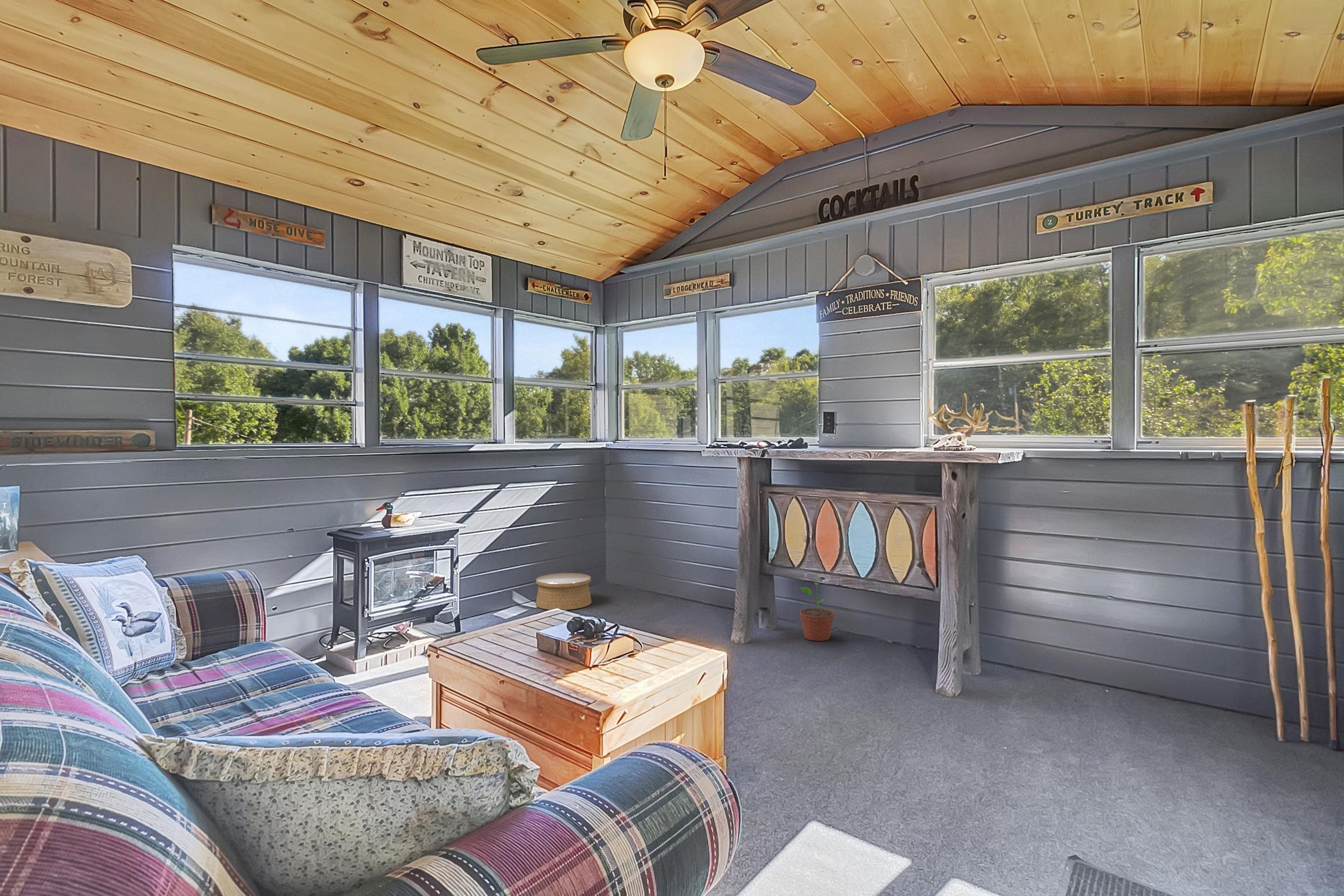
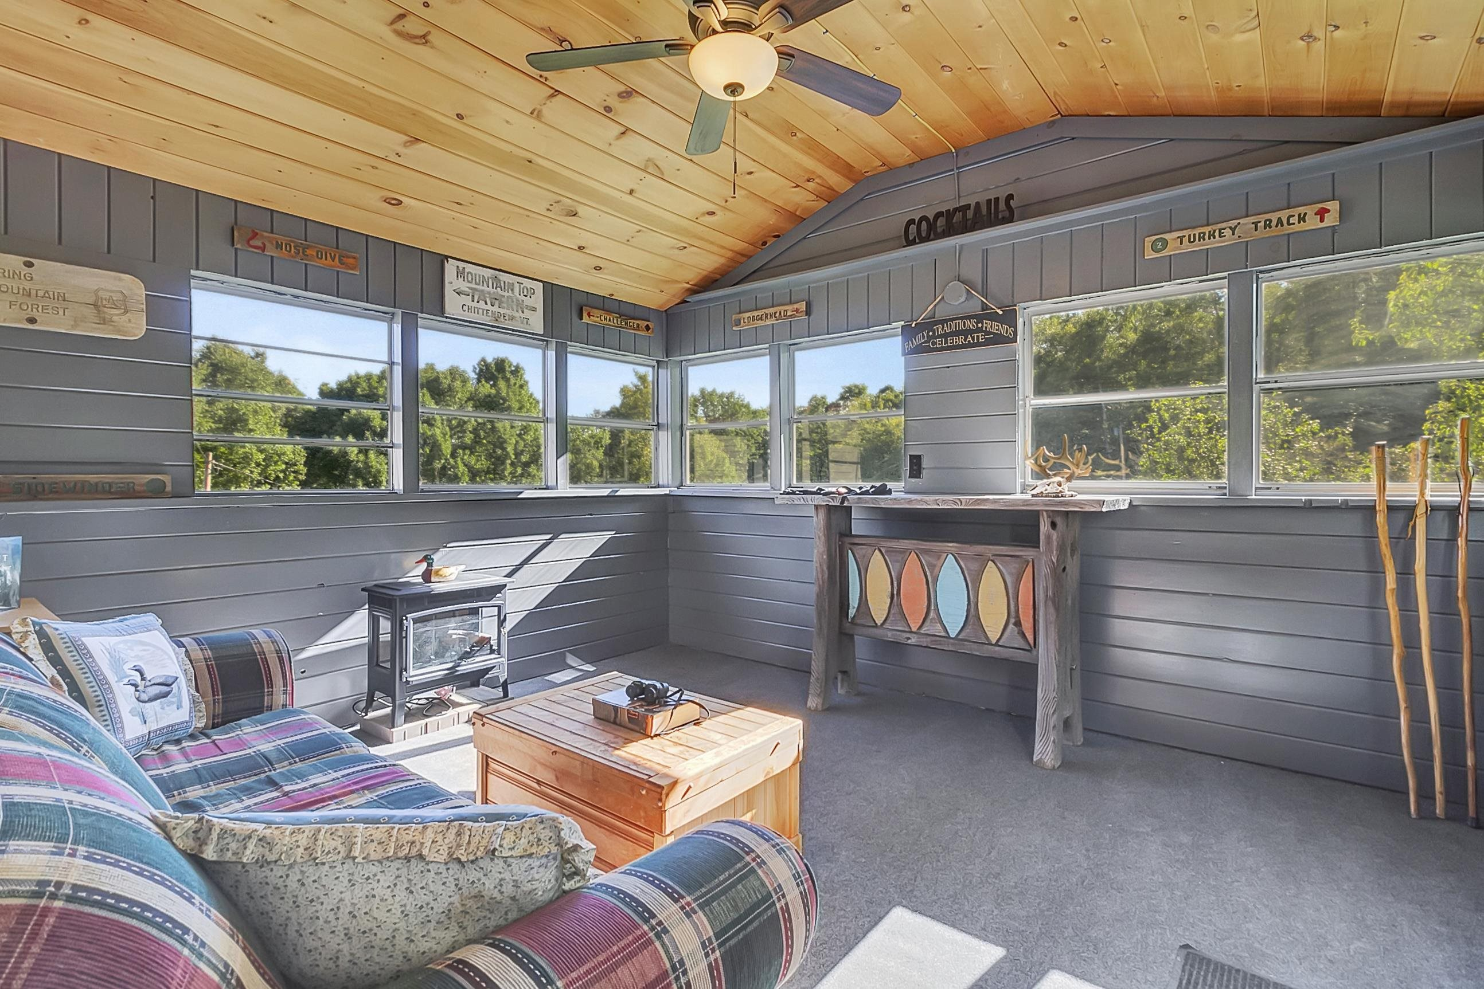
- potted plant (816, 608)
- woven basket (563, 590)
